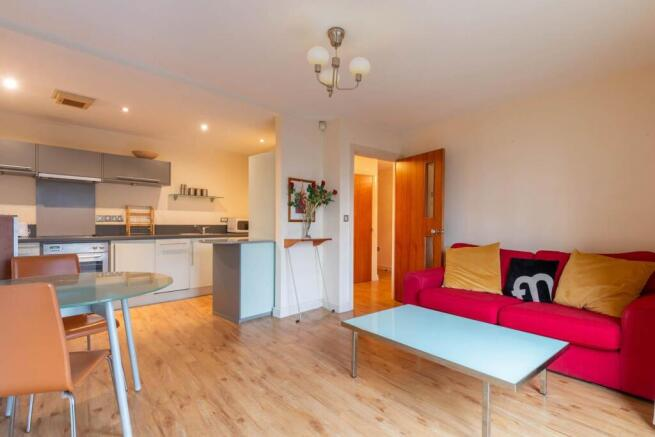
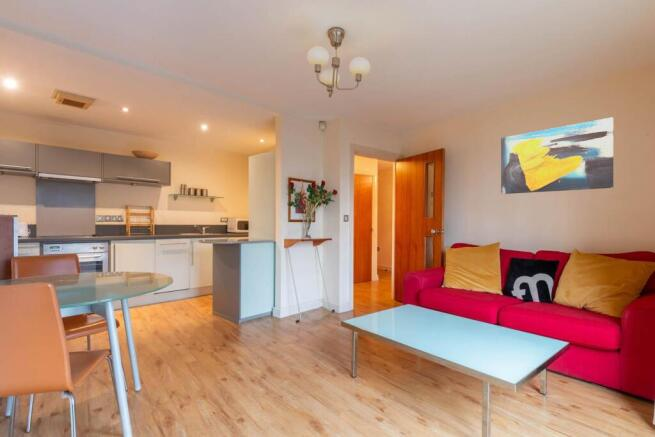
+ wall art (551, 160)
